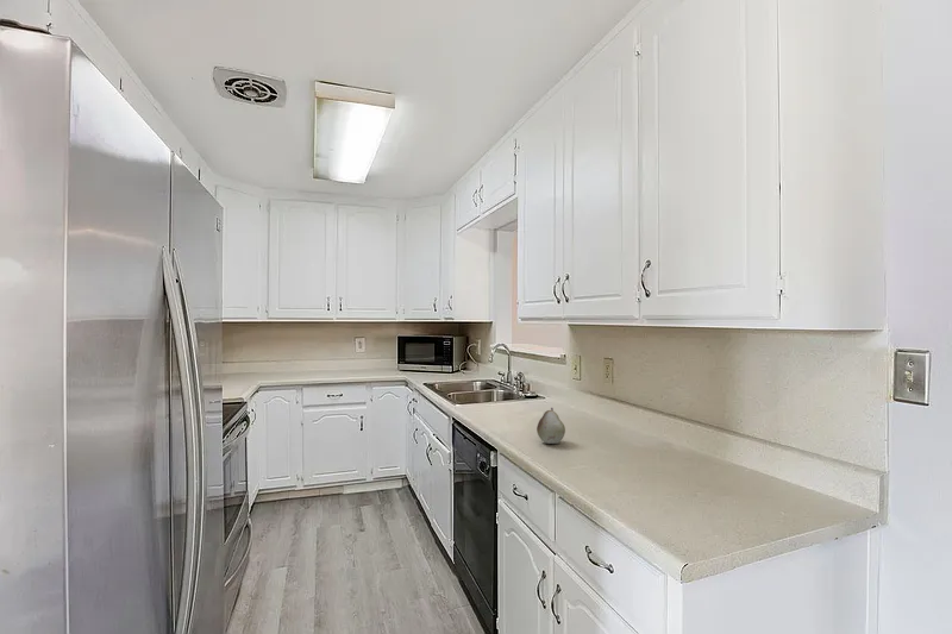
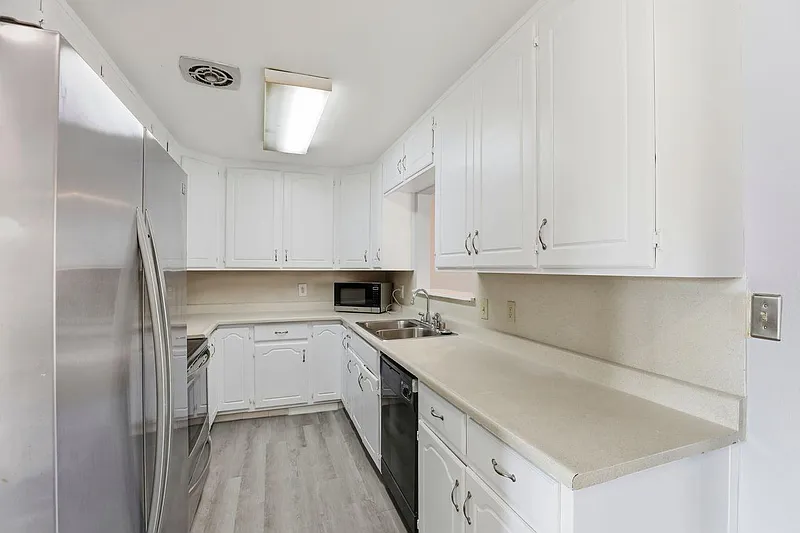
- fruit (551, 425)
